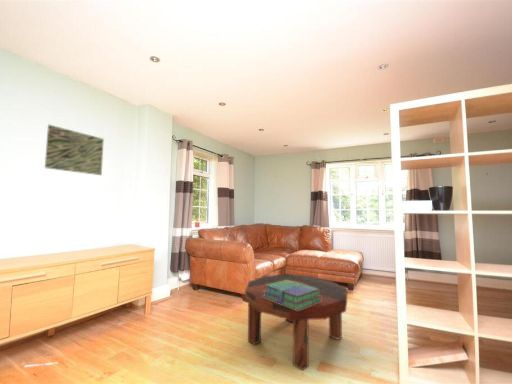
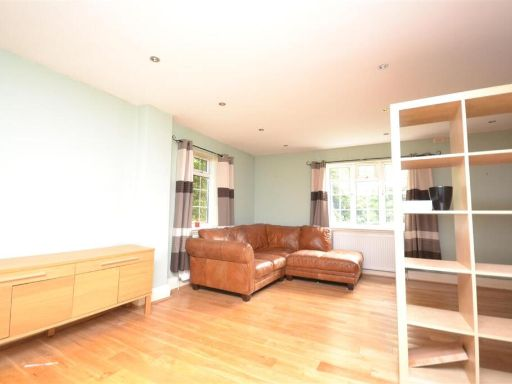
- stack of books (291, 292)
- coffee table (294, 313)
- wall art (76, 152)
